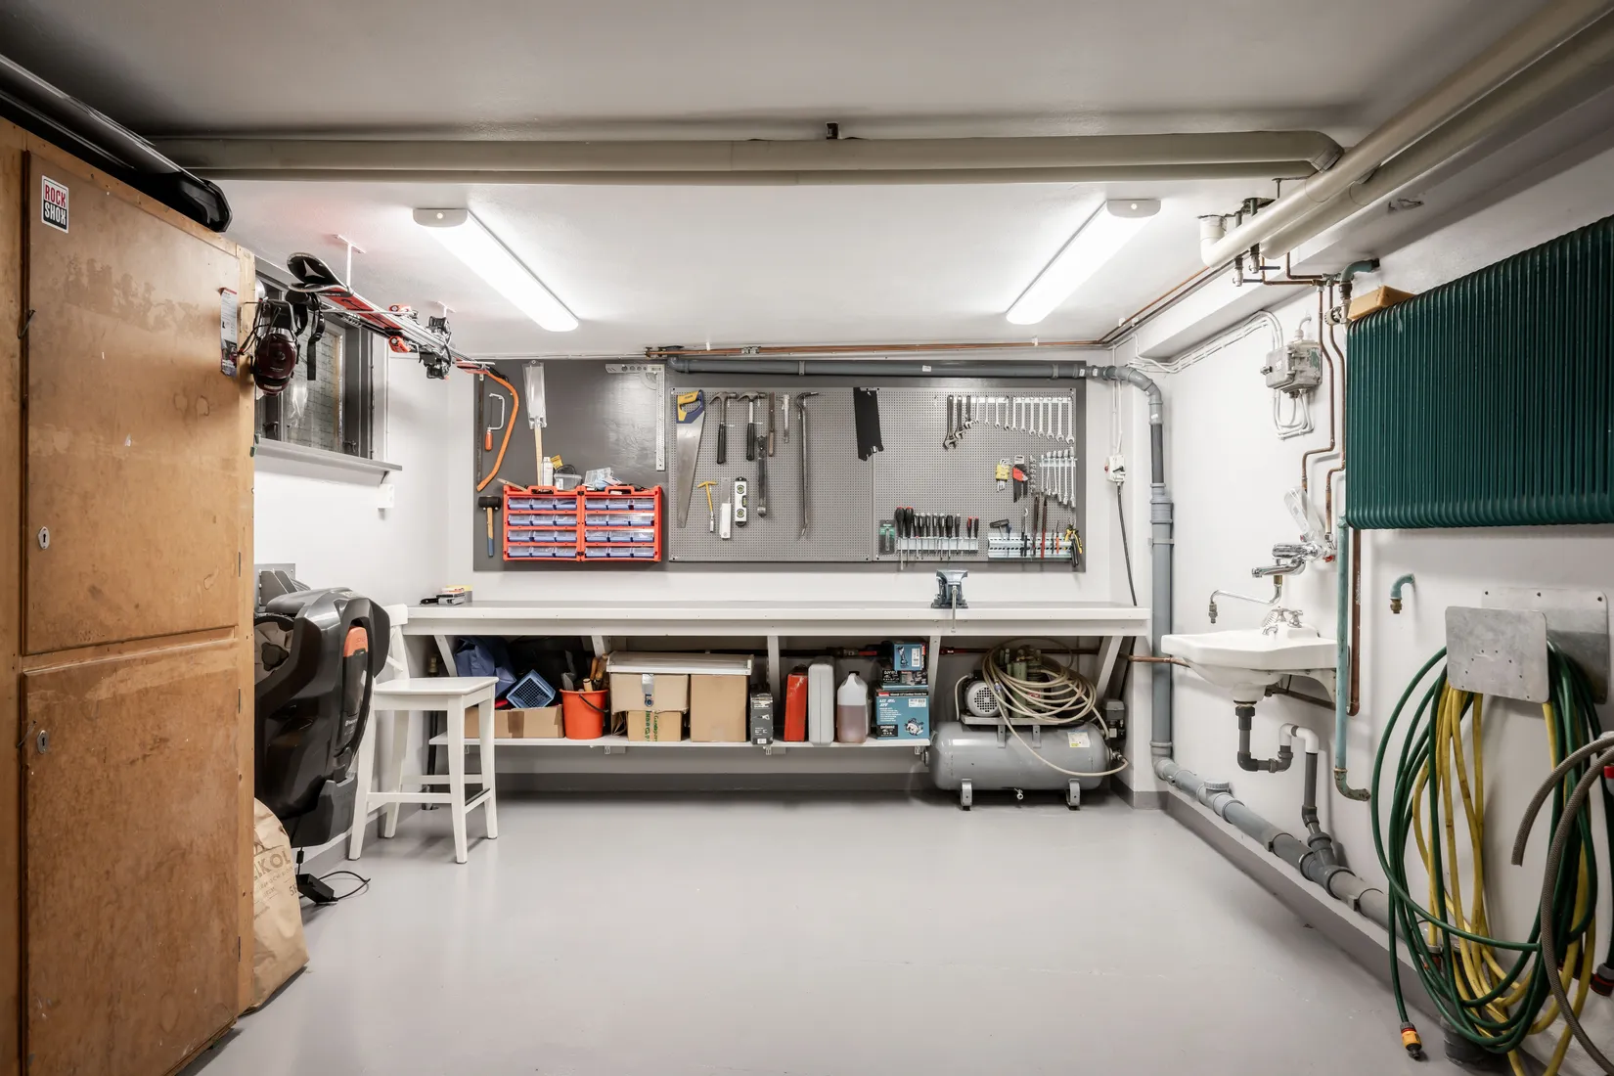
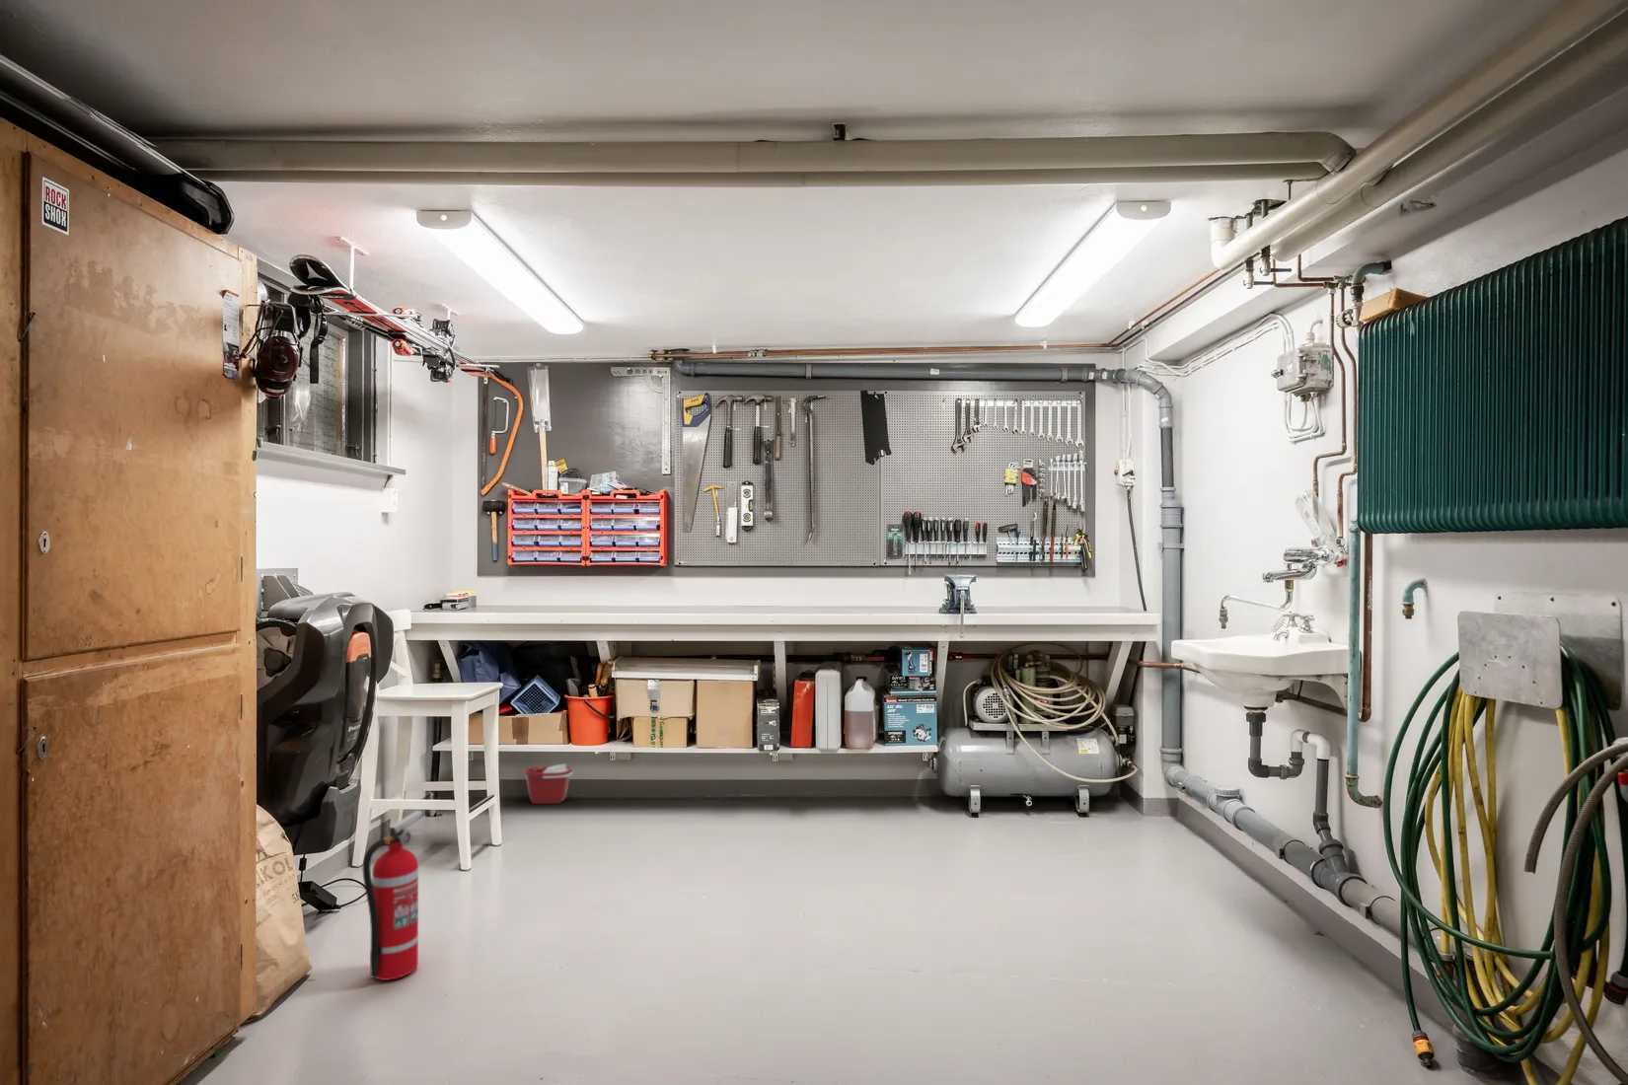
+ fire extinguisher (392, 896)
+ bucket (548, 782)
